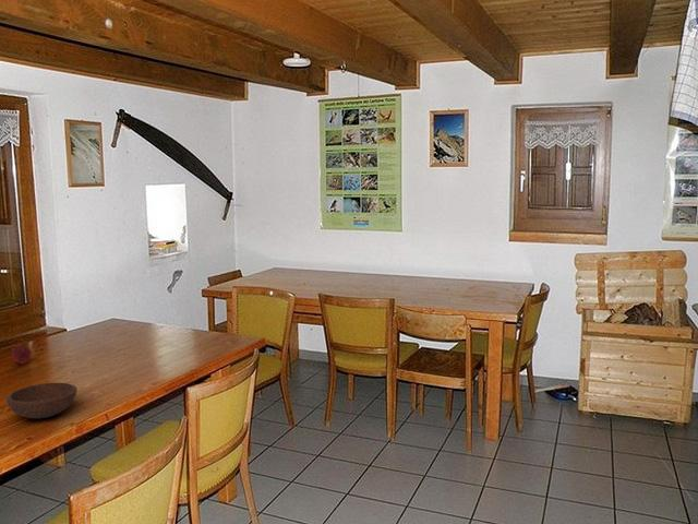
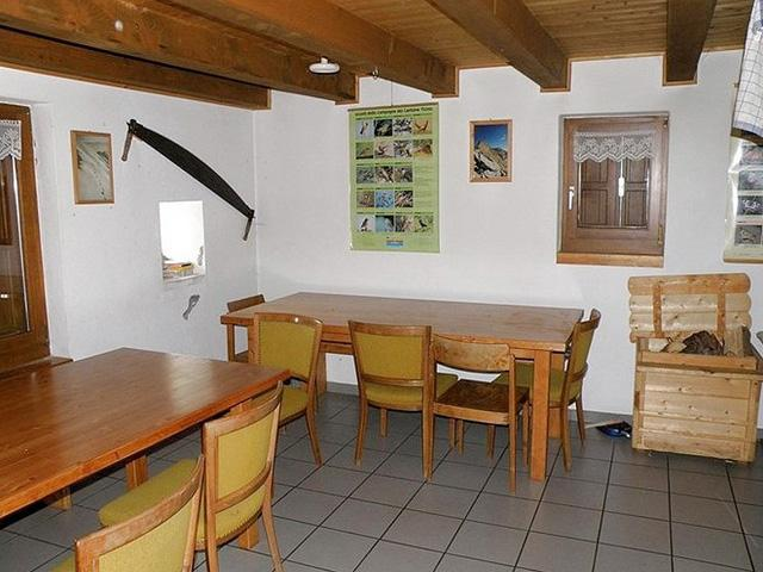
- bowl (43, 403)
- apple (21, 354)
